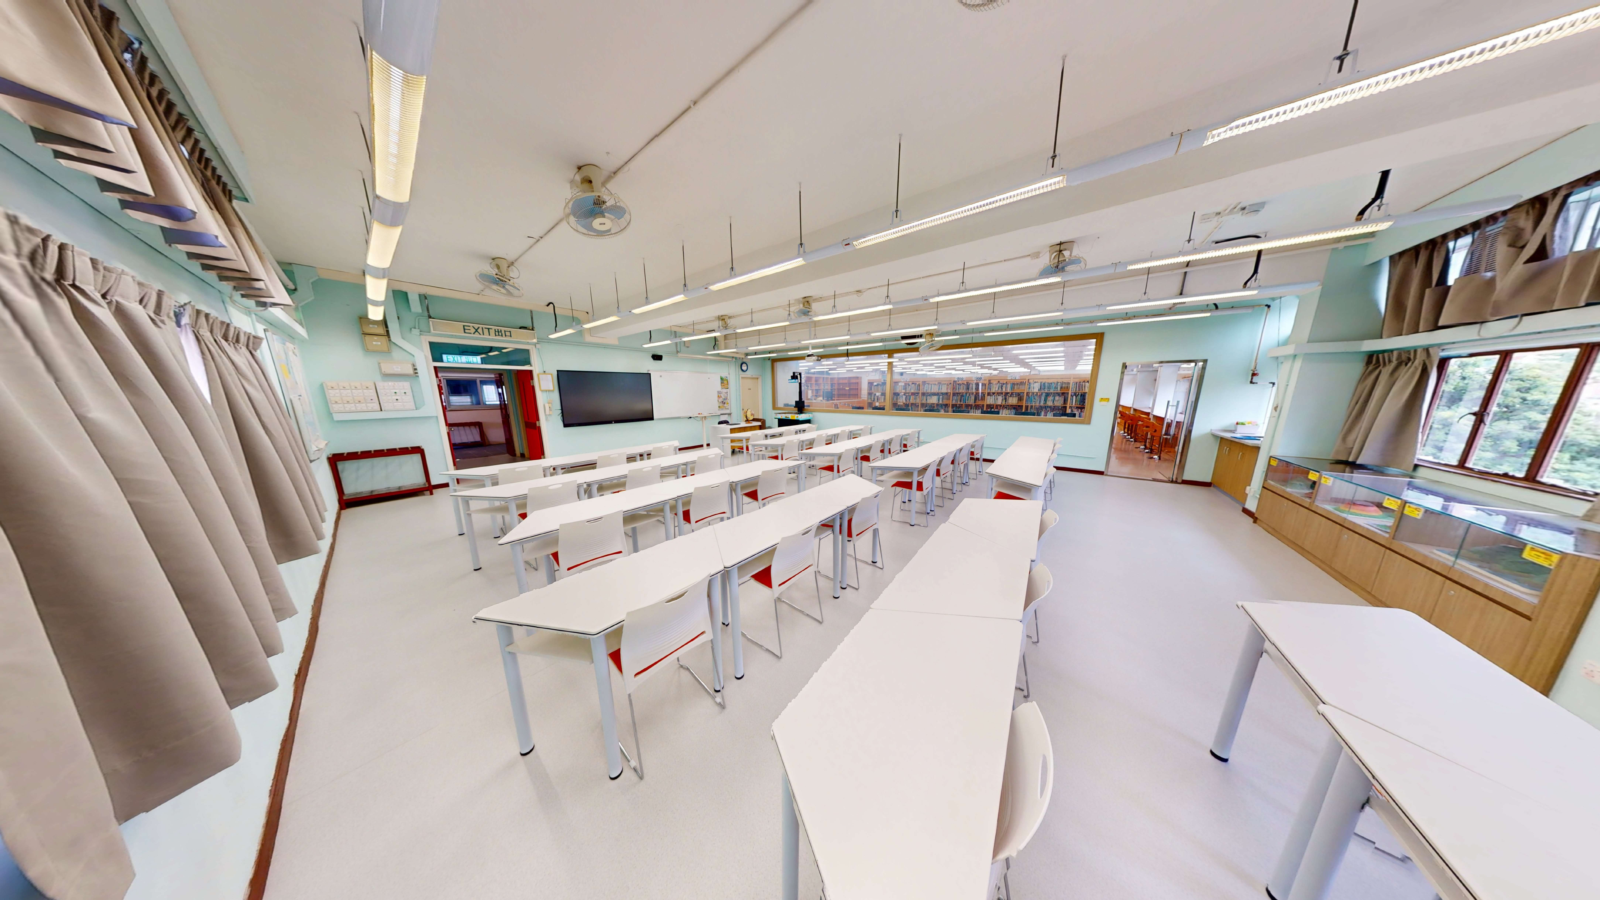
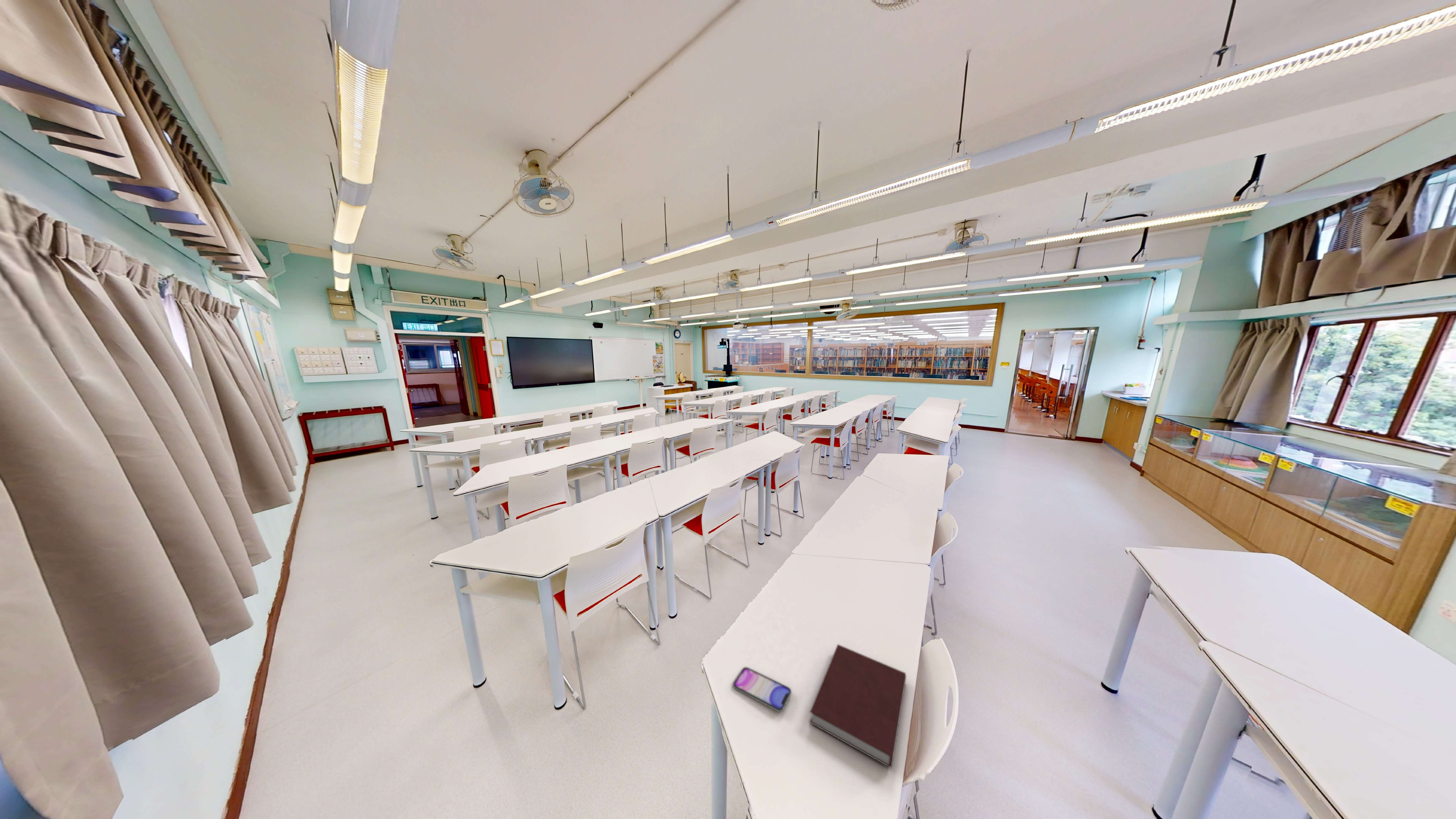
+ notebook (860, 696)
+ smartphone (761, 688)
